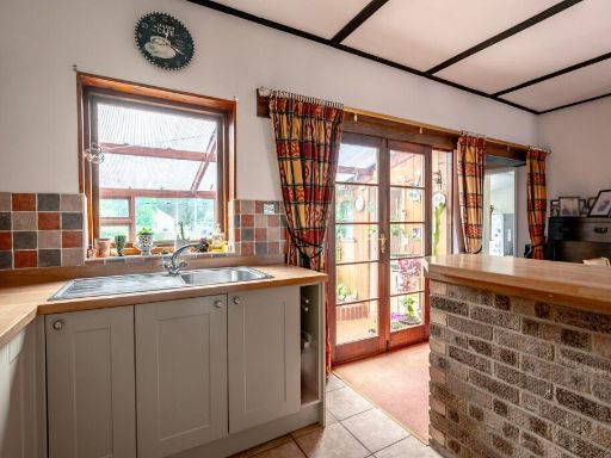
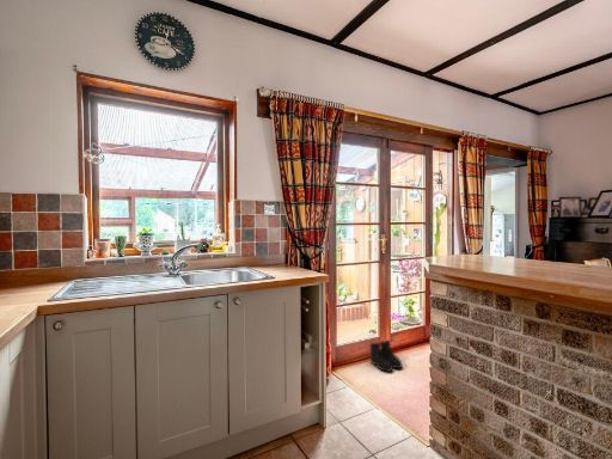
+ boots (385, 354)
